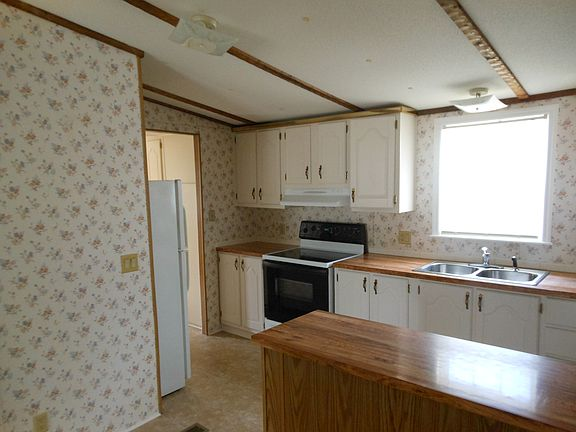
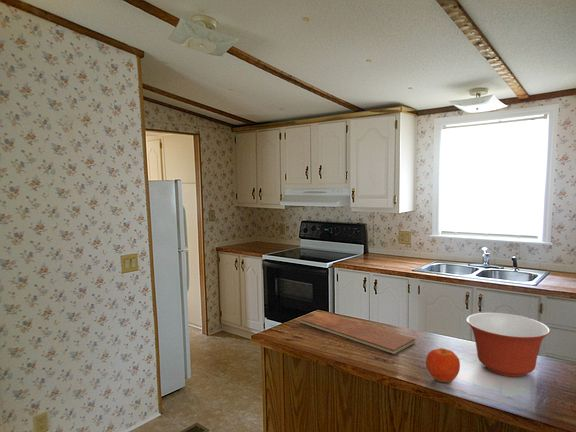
+ fruit (442, 364)
+ chopping board (353, 330)
+ mixing bowl (505, 346)
